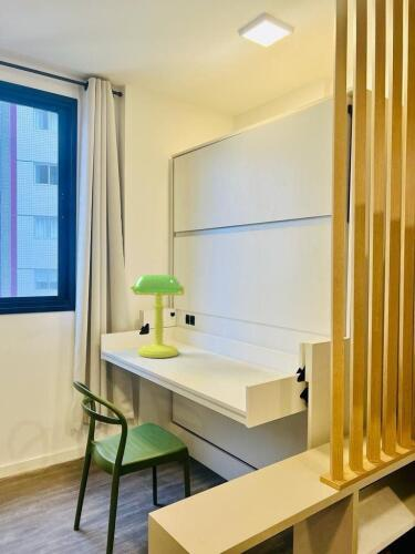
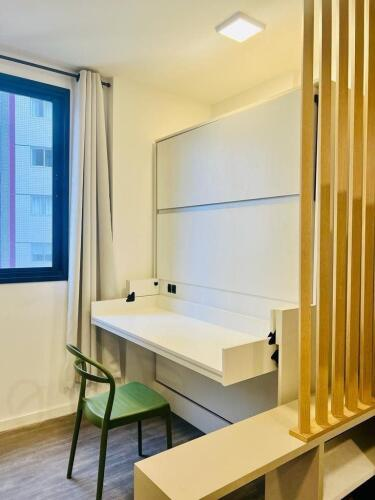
- desk lamp (157, 315)
